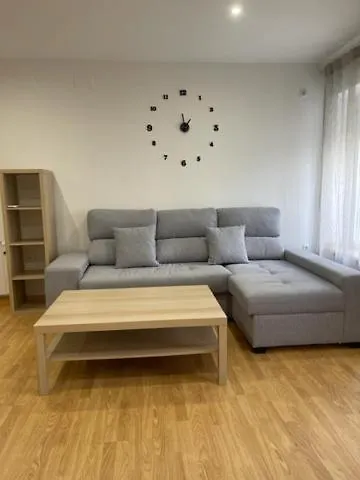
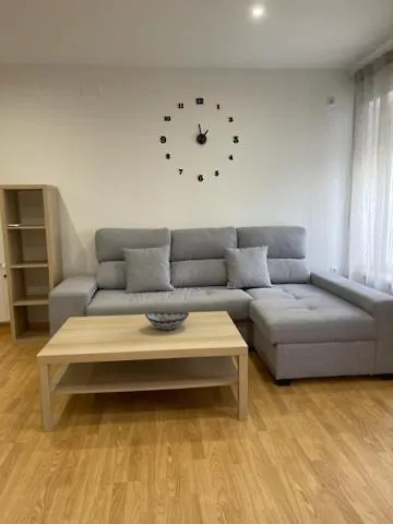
+ decorative bowl (167, 321)
